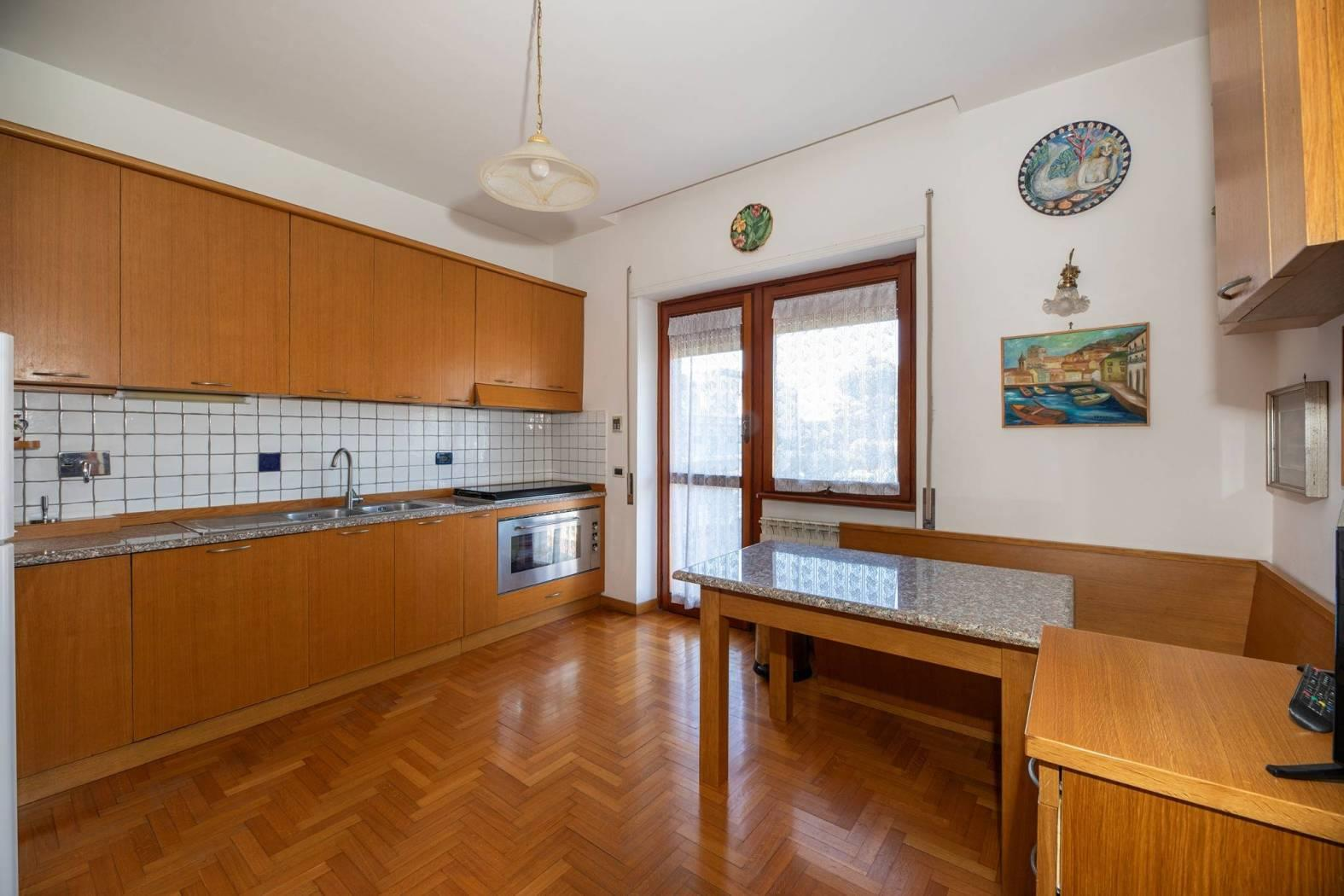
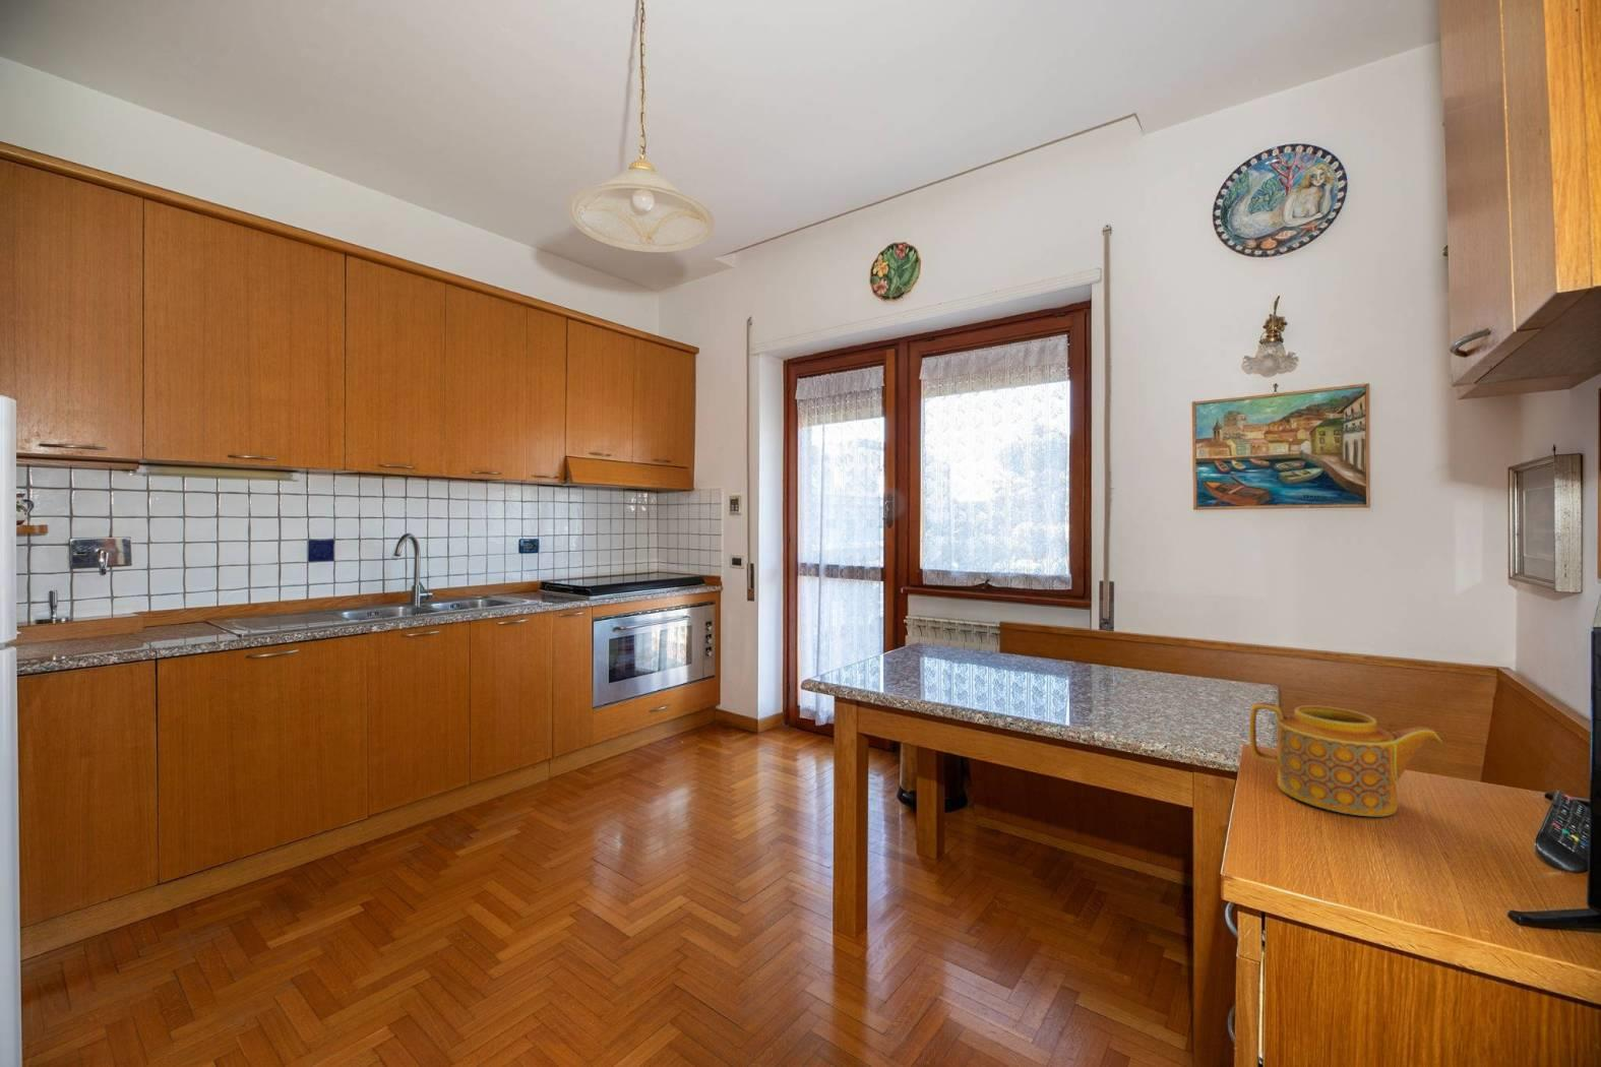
+ teapot (1339, 755)
